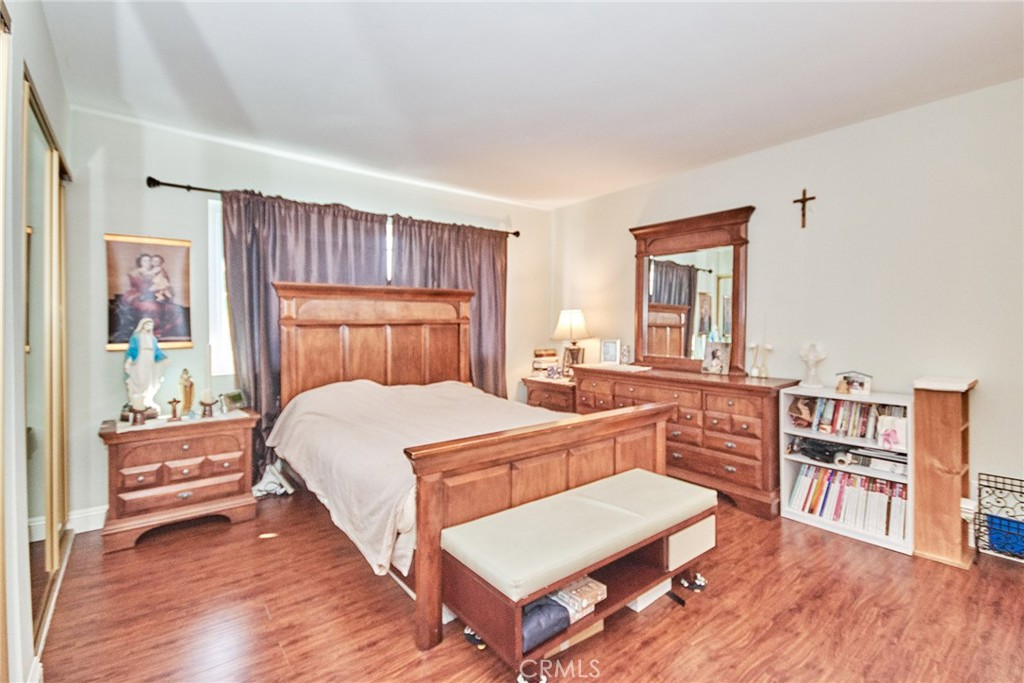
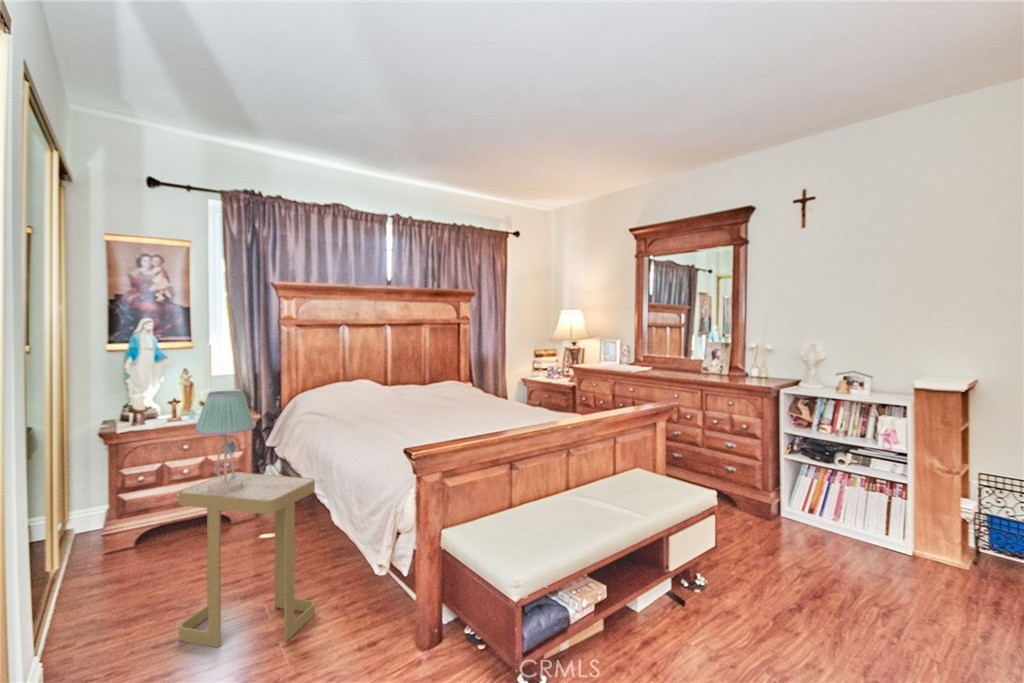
+ table lamp (225, 440)
+ side table (275, 555)
